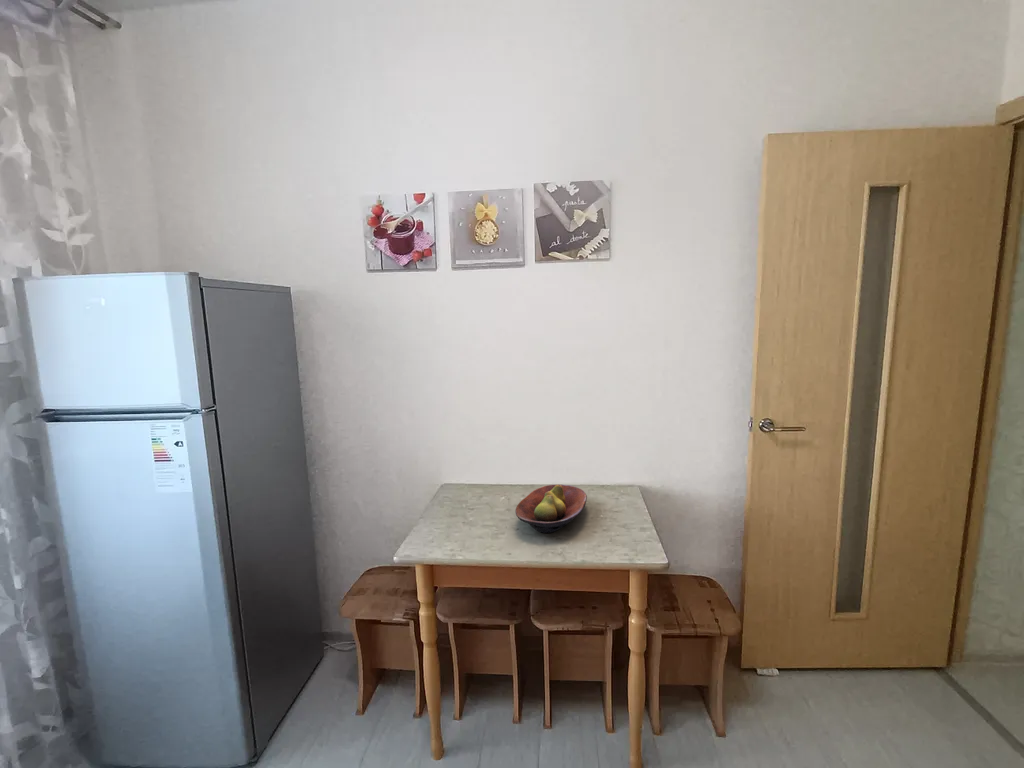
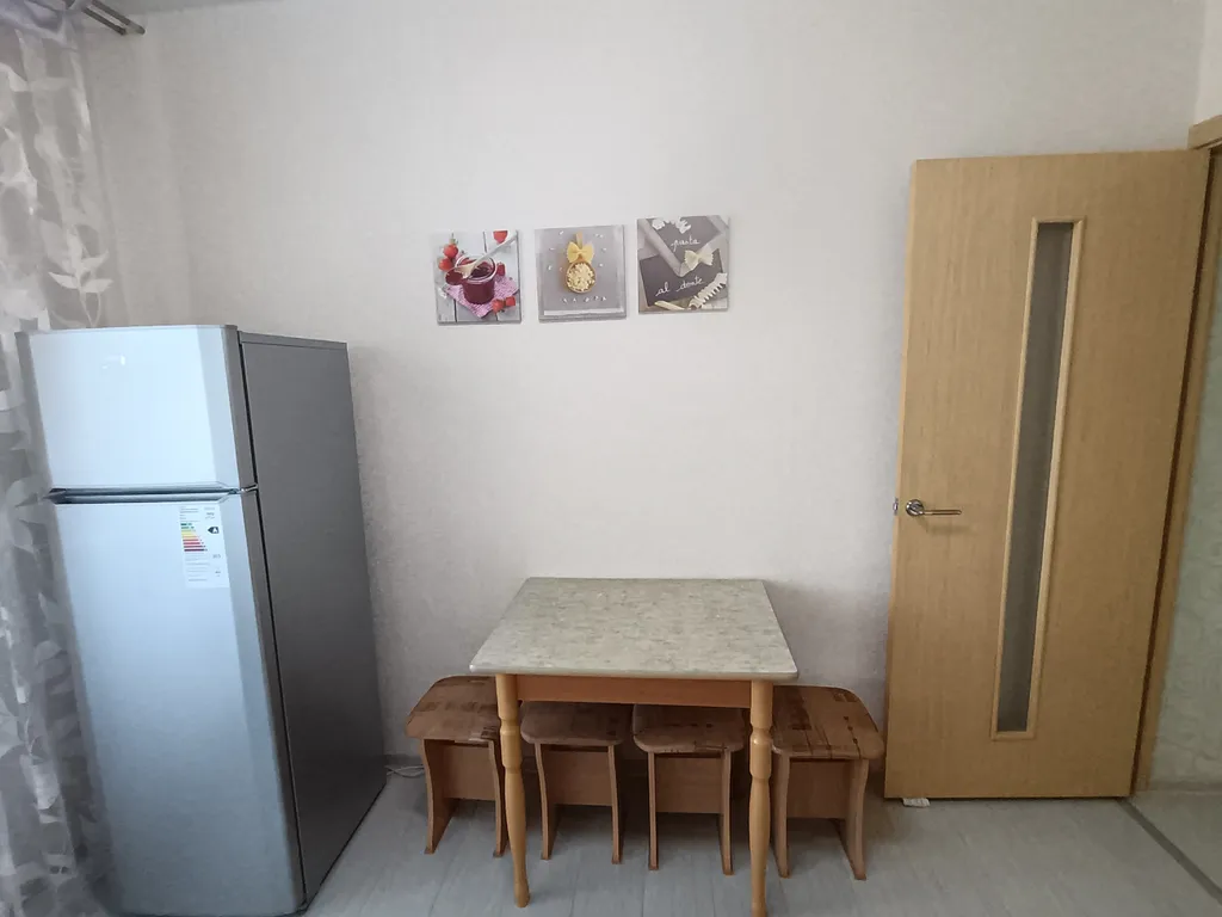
- fruit bowl (552, 503)
